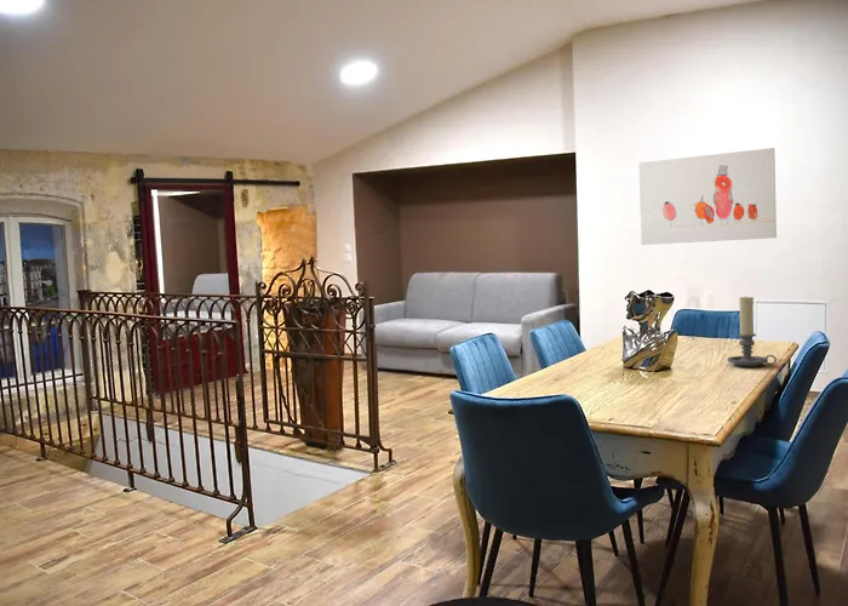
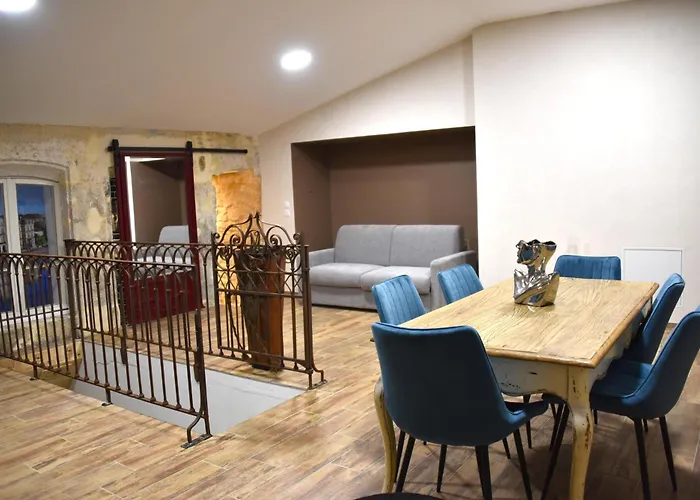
- wall art (704, 199)
- candle holder (750, 330)
